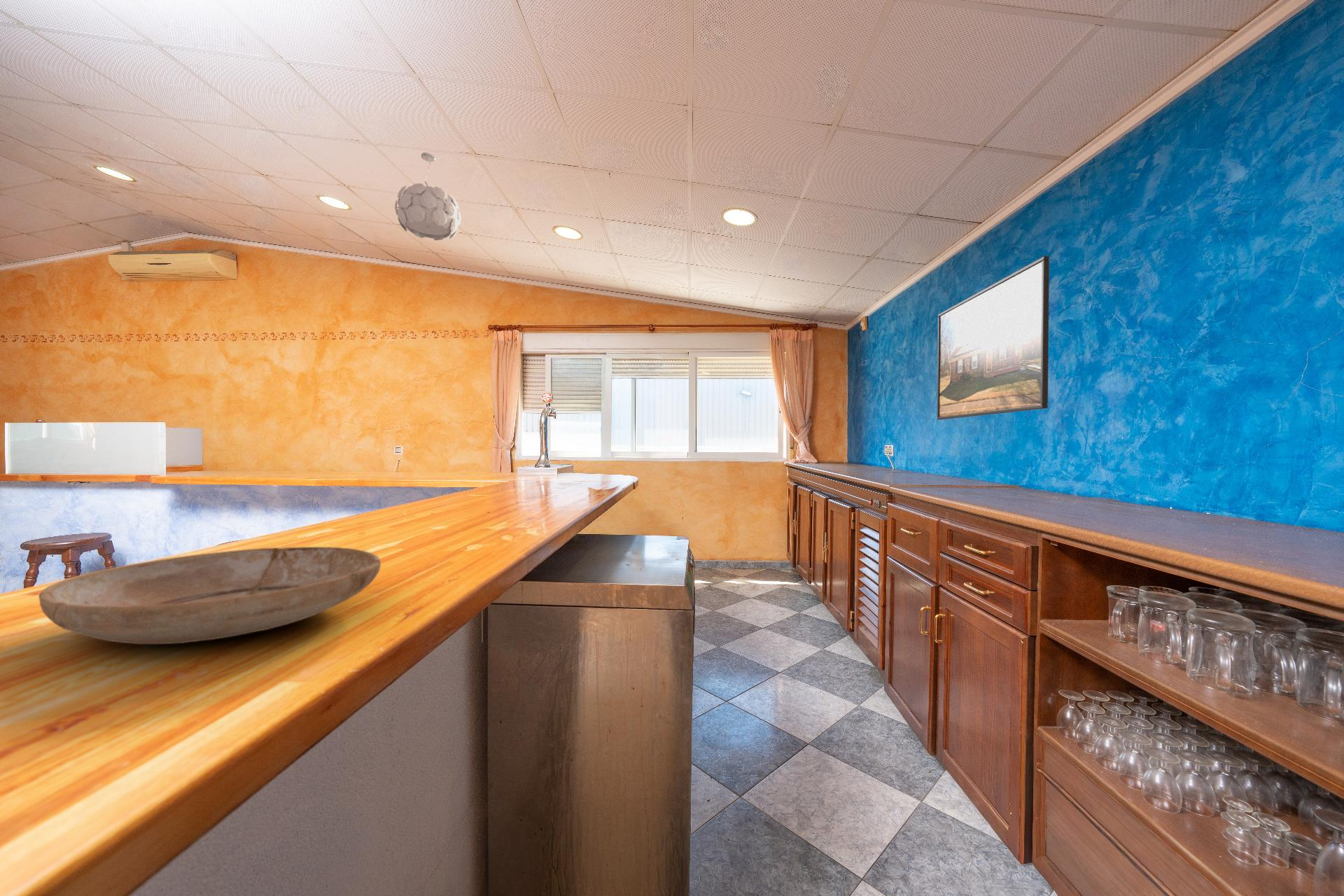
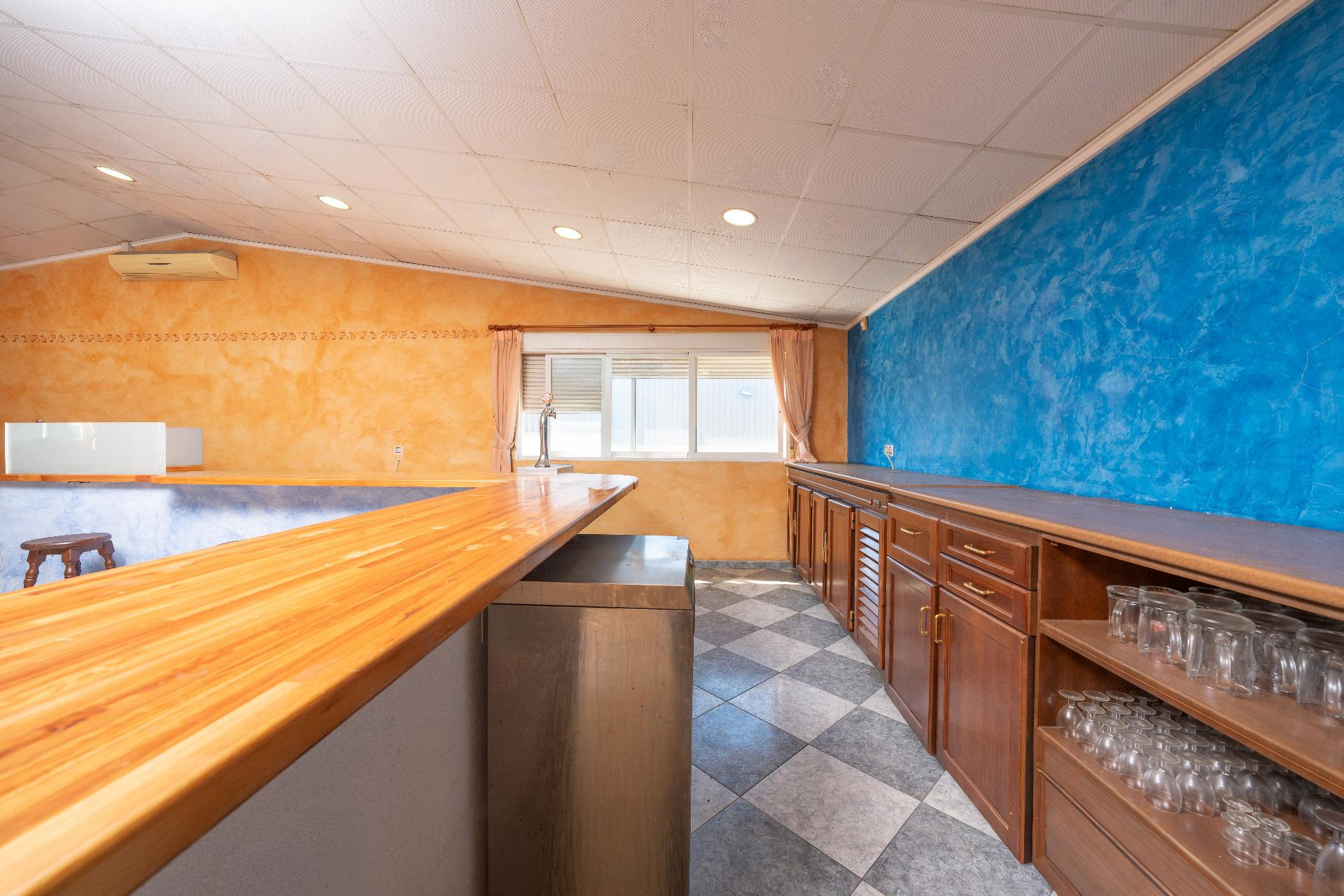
- ceramic bowl (236, 594)
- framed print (983, 352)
- pendant lamp (428, 194)
